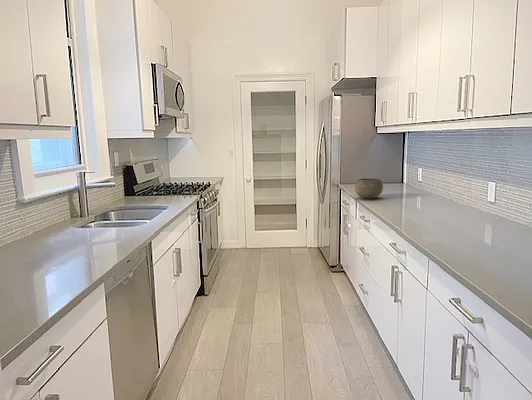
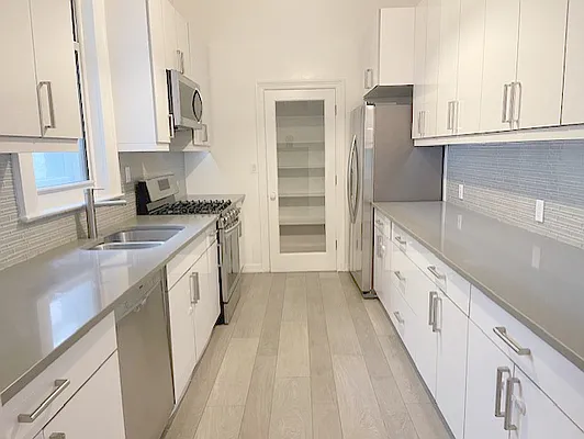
- bowl (368, 188)
